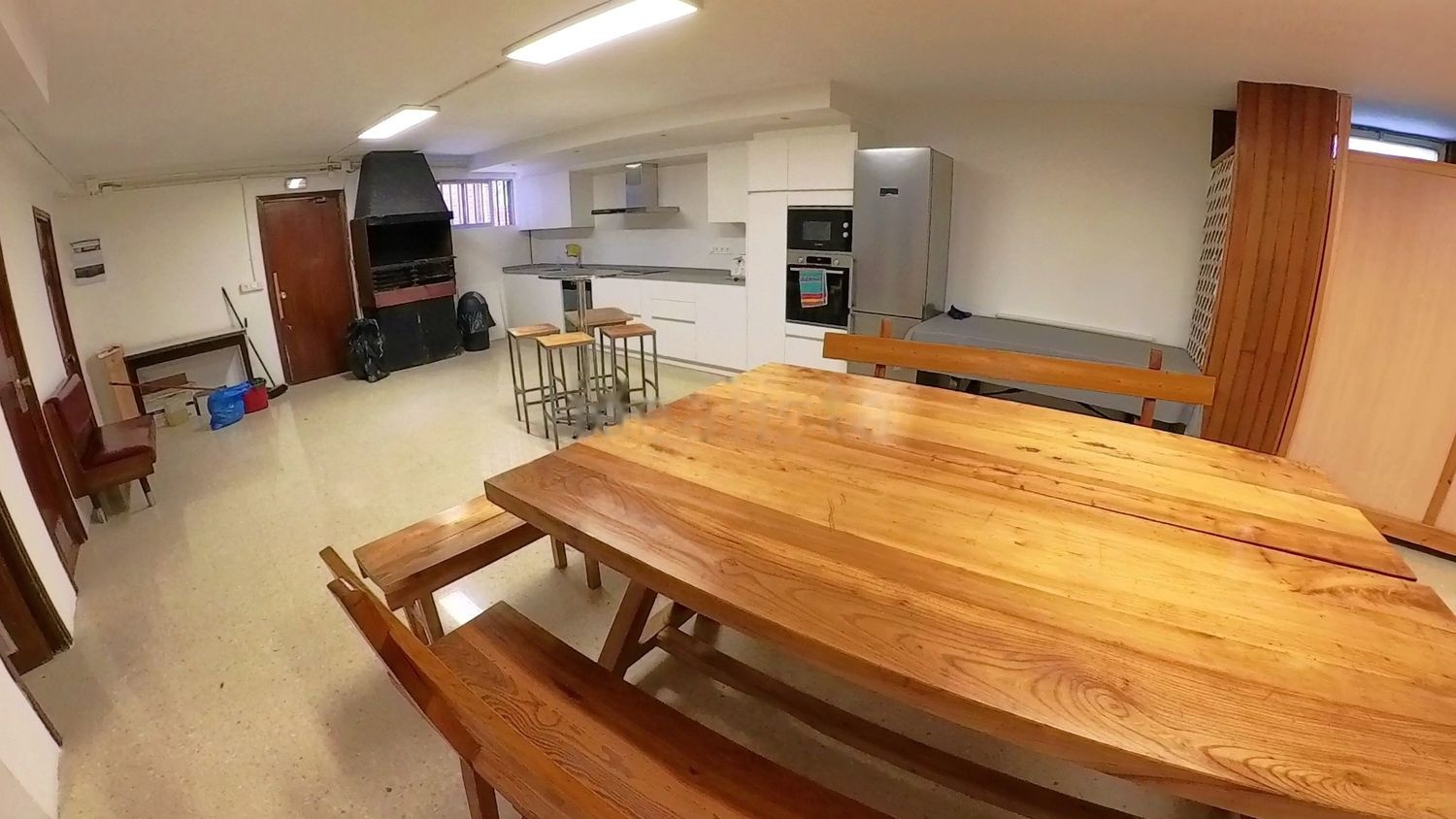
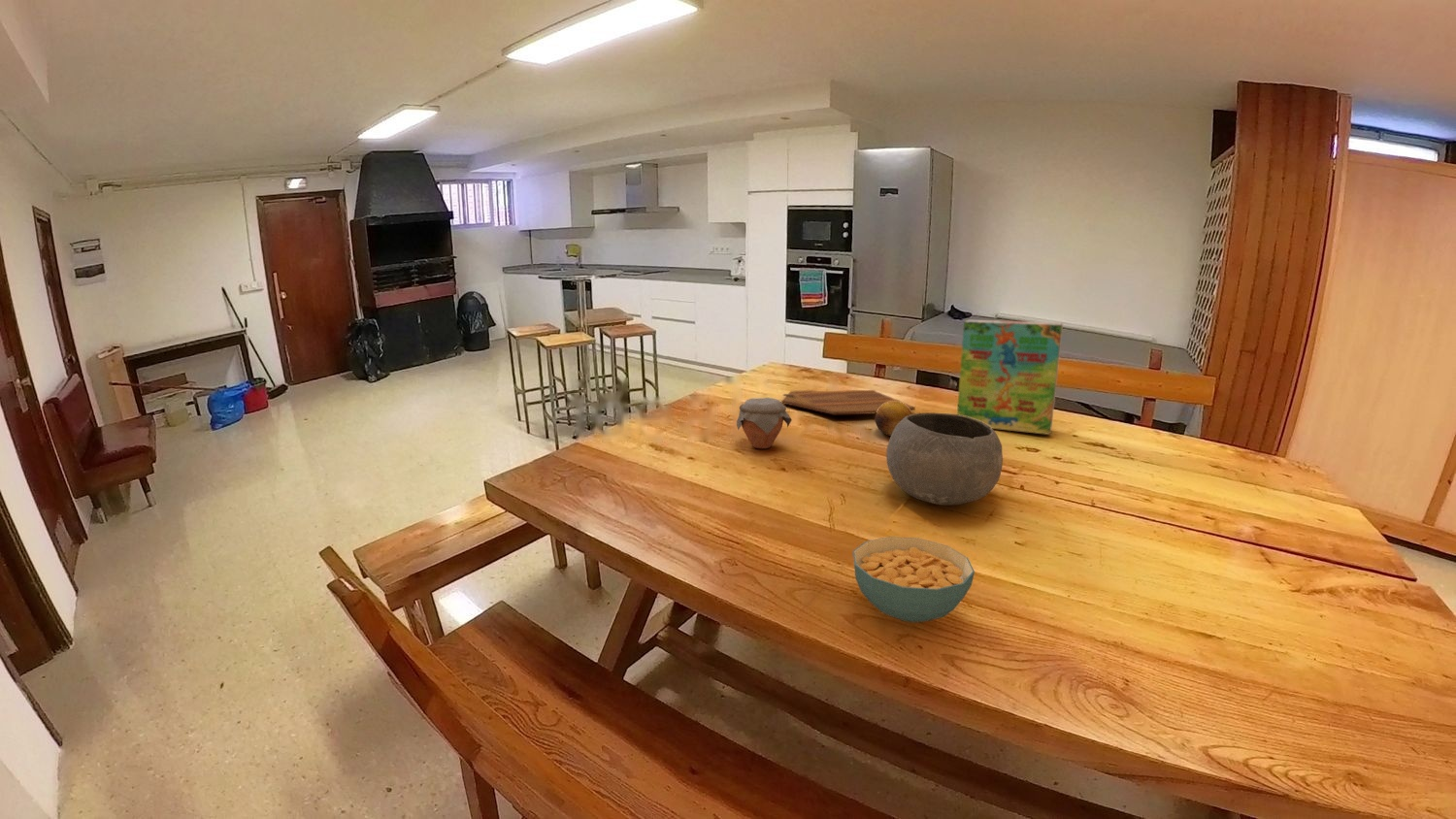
+ bowl (943, 459)
+ cereal bowl (910, 586)
+ cereal box (1008, 375)
+ jar (761, 423)
+ fruit (893, 417)
+ cutting board (834, 397)
